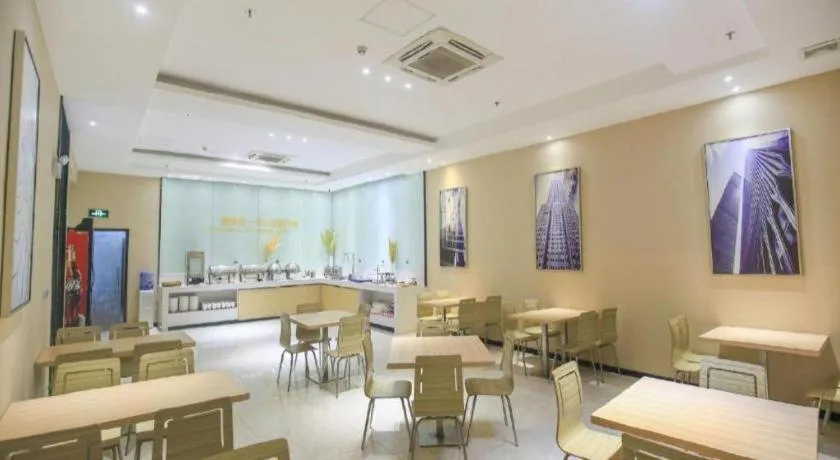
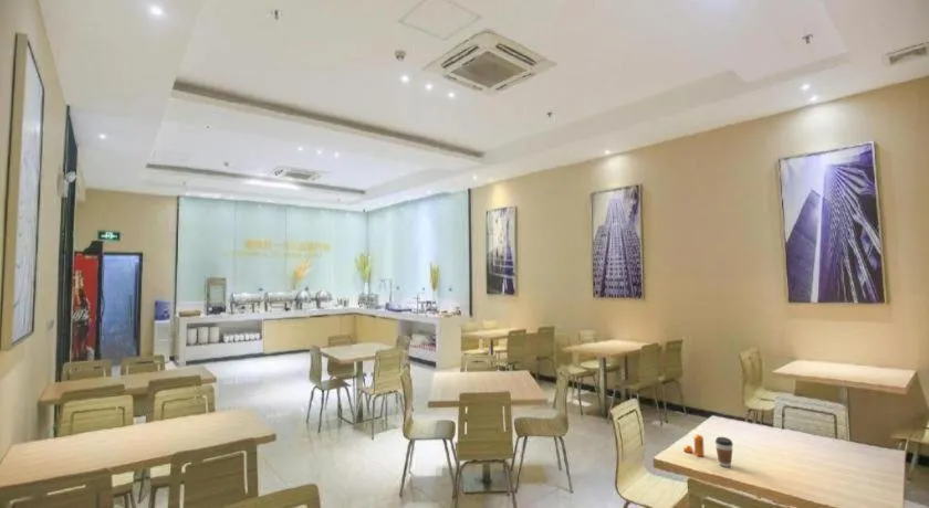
+ pepper shaker (695, 443)
+ coffee cup (724, 452)
